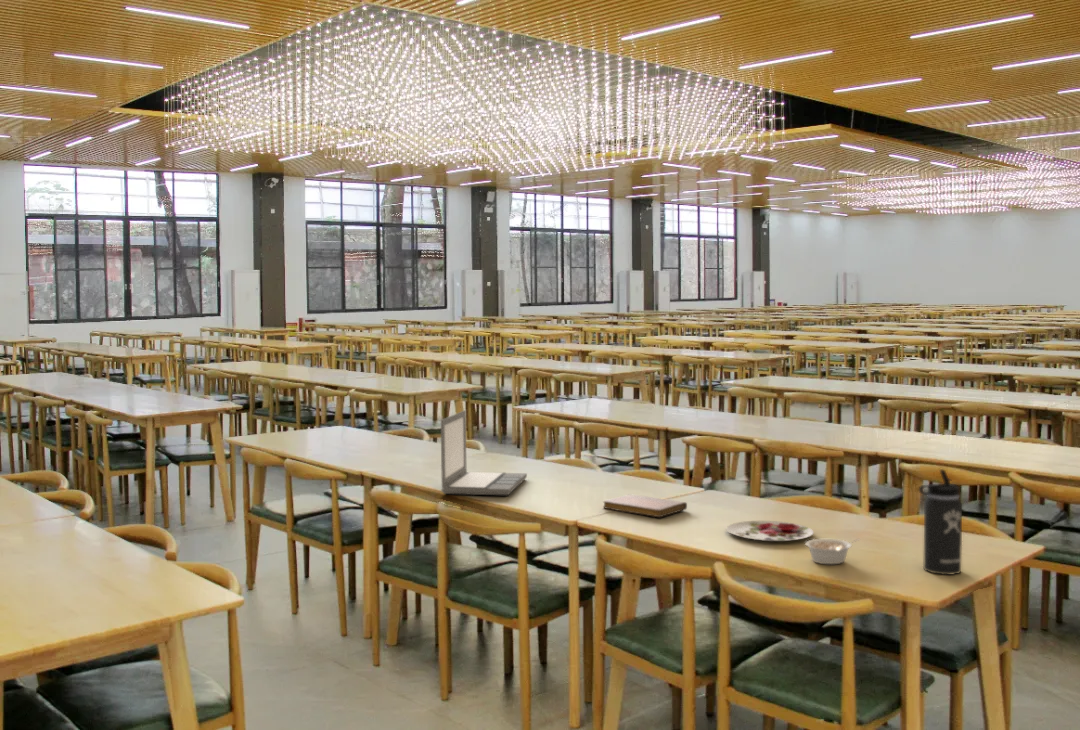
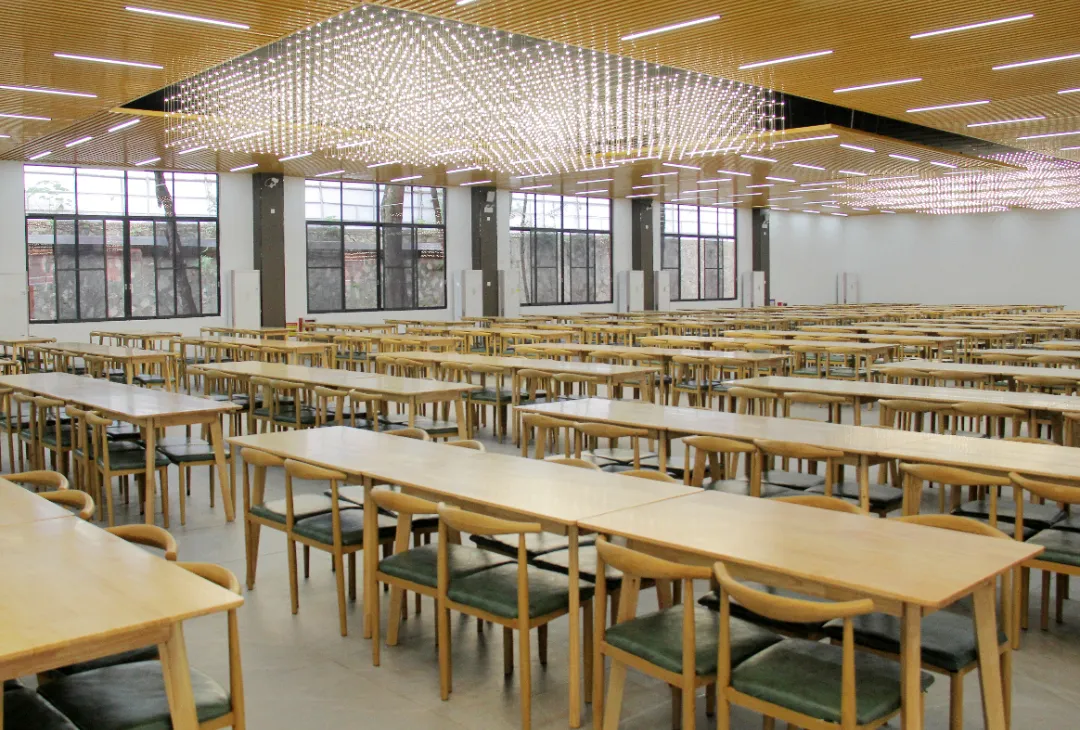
- plate (769, 529)
- thermos bottle (939, 520)
- laptop (465, 451)
- notebook (644, 505)
- legume (829, 550)
